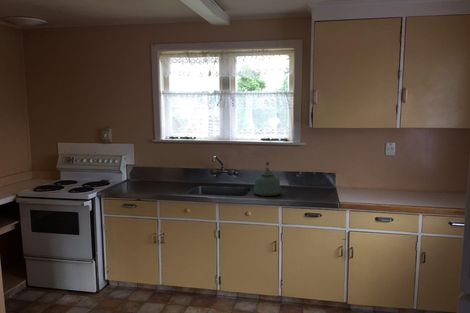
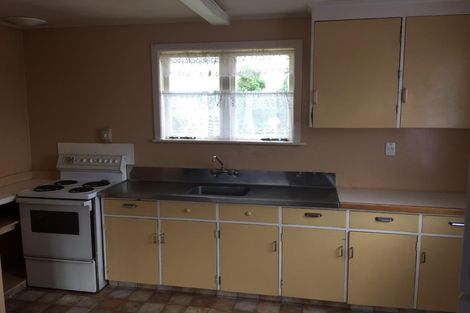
- kettle (267, 177)
